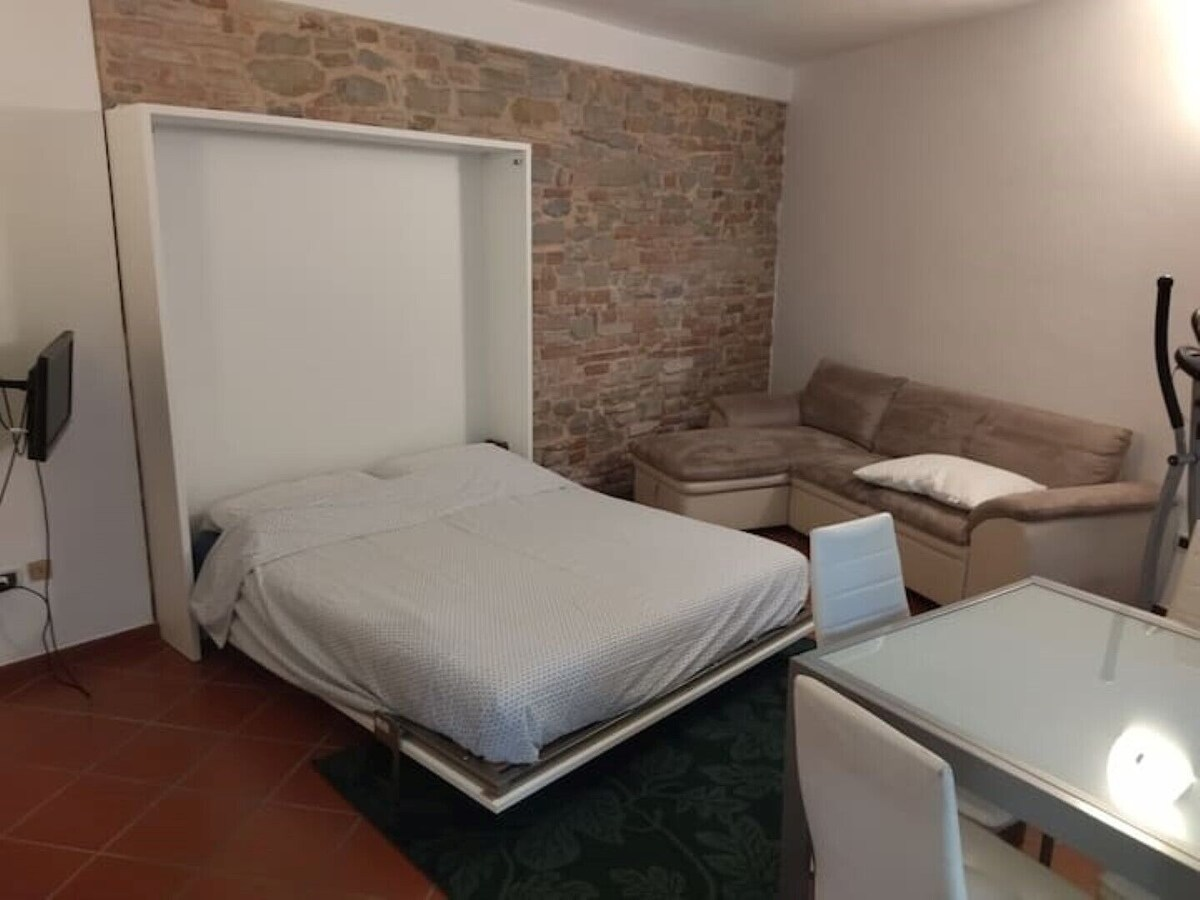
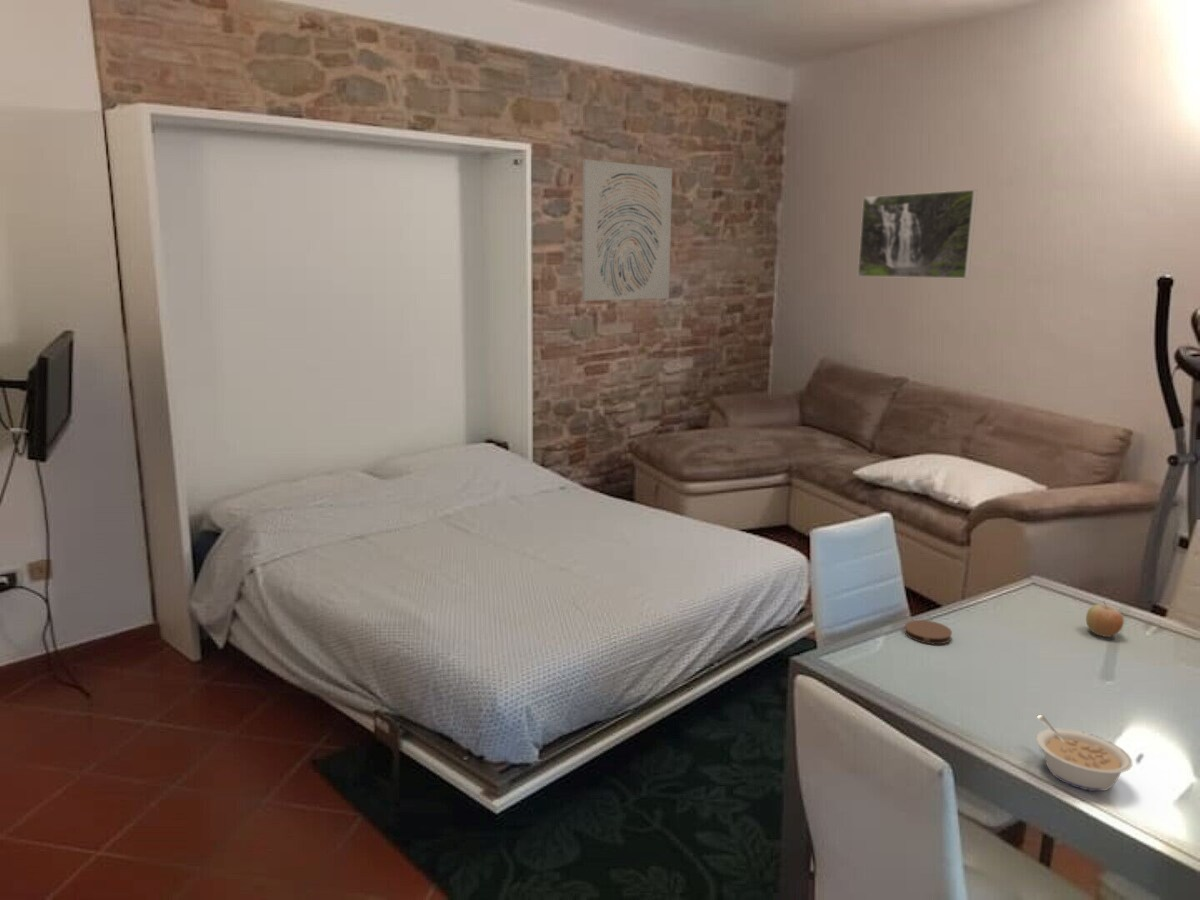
+ fruit (1104, 618)
+ legume (1078, 758)
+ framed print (913, 236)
+ wall art (628, 233)
+ coaster (927, 631)
